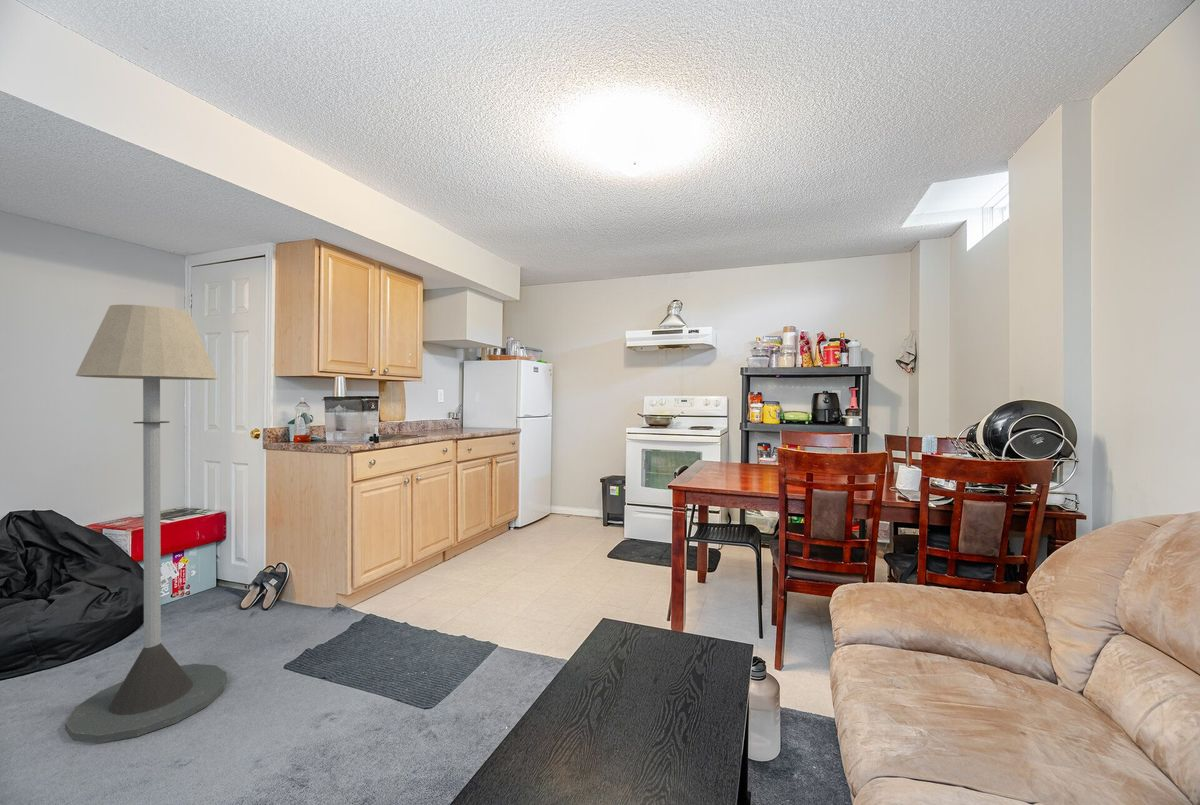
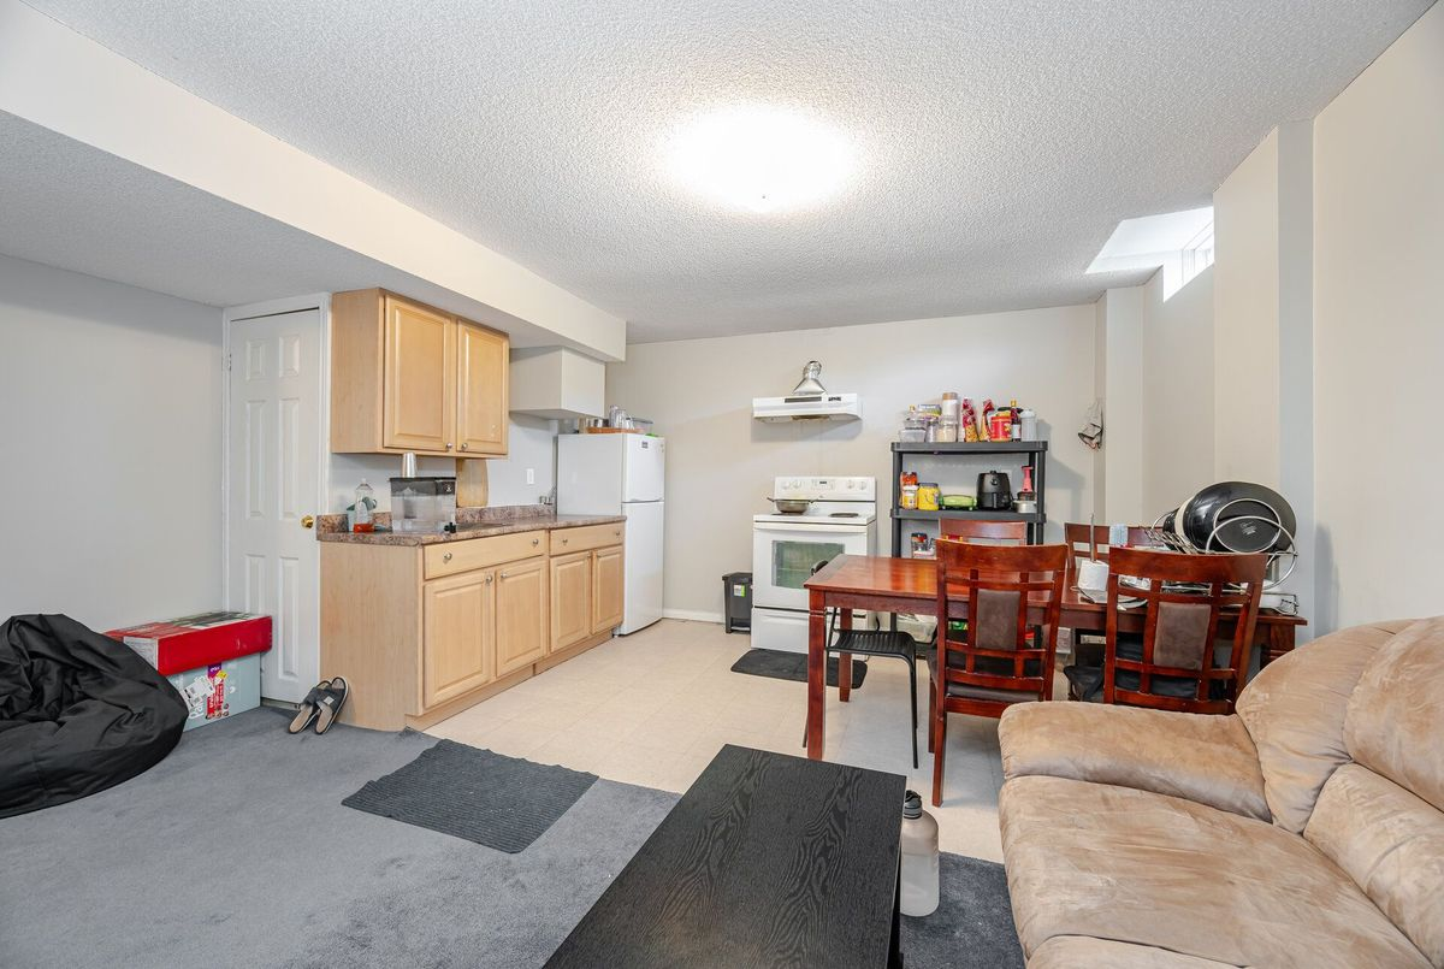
- floor lamp (152, 506)
